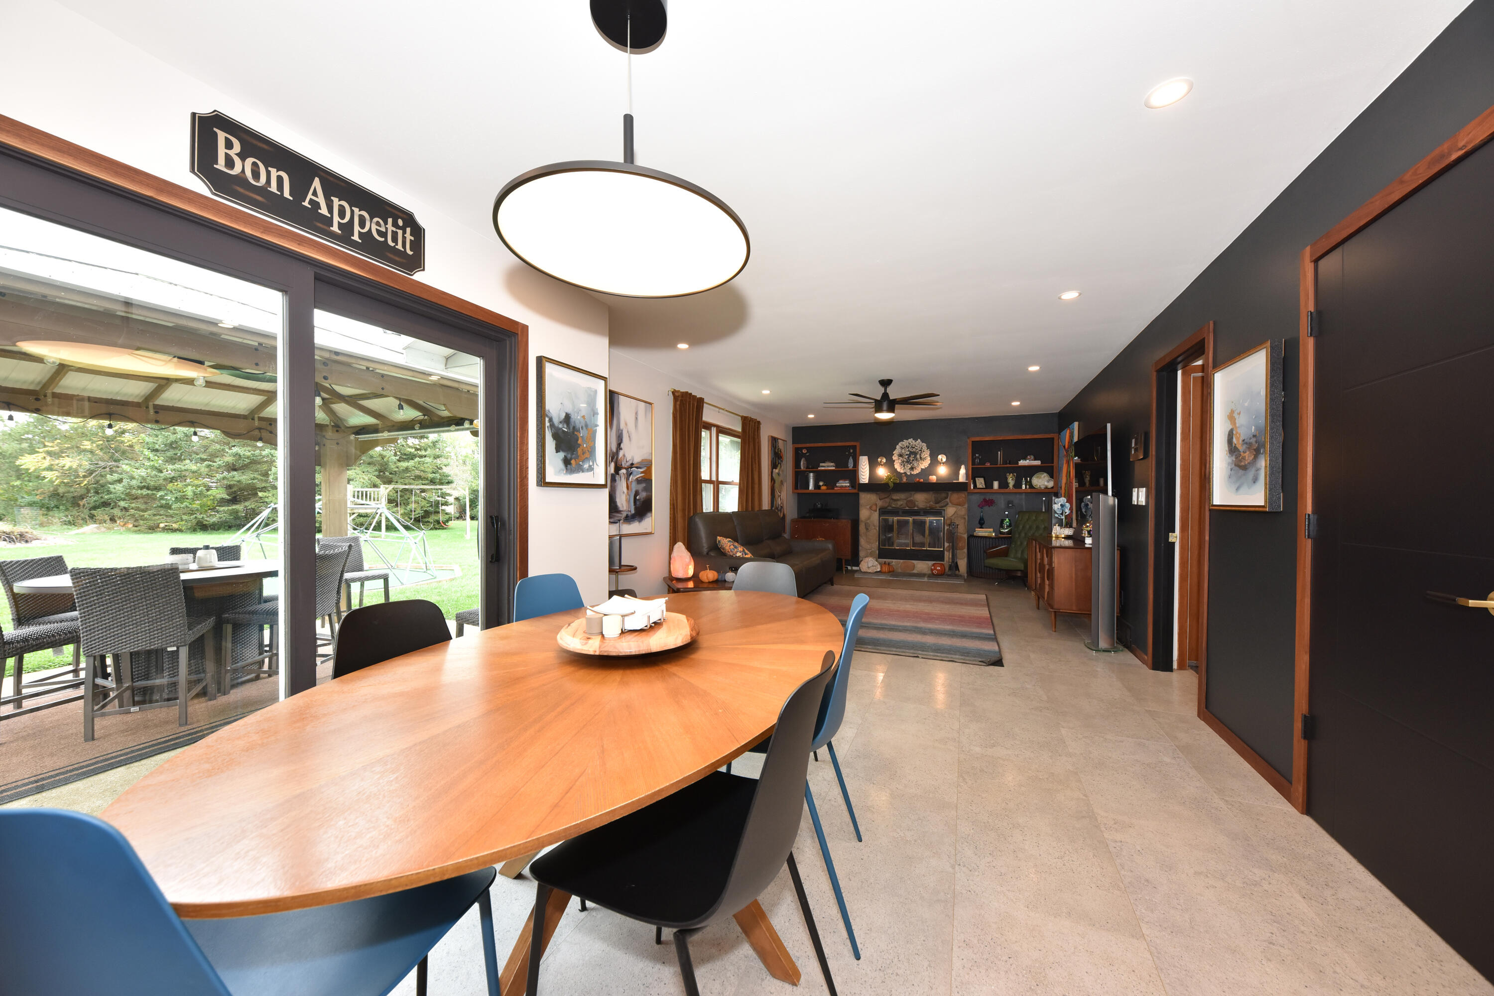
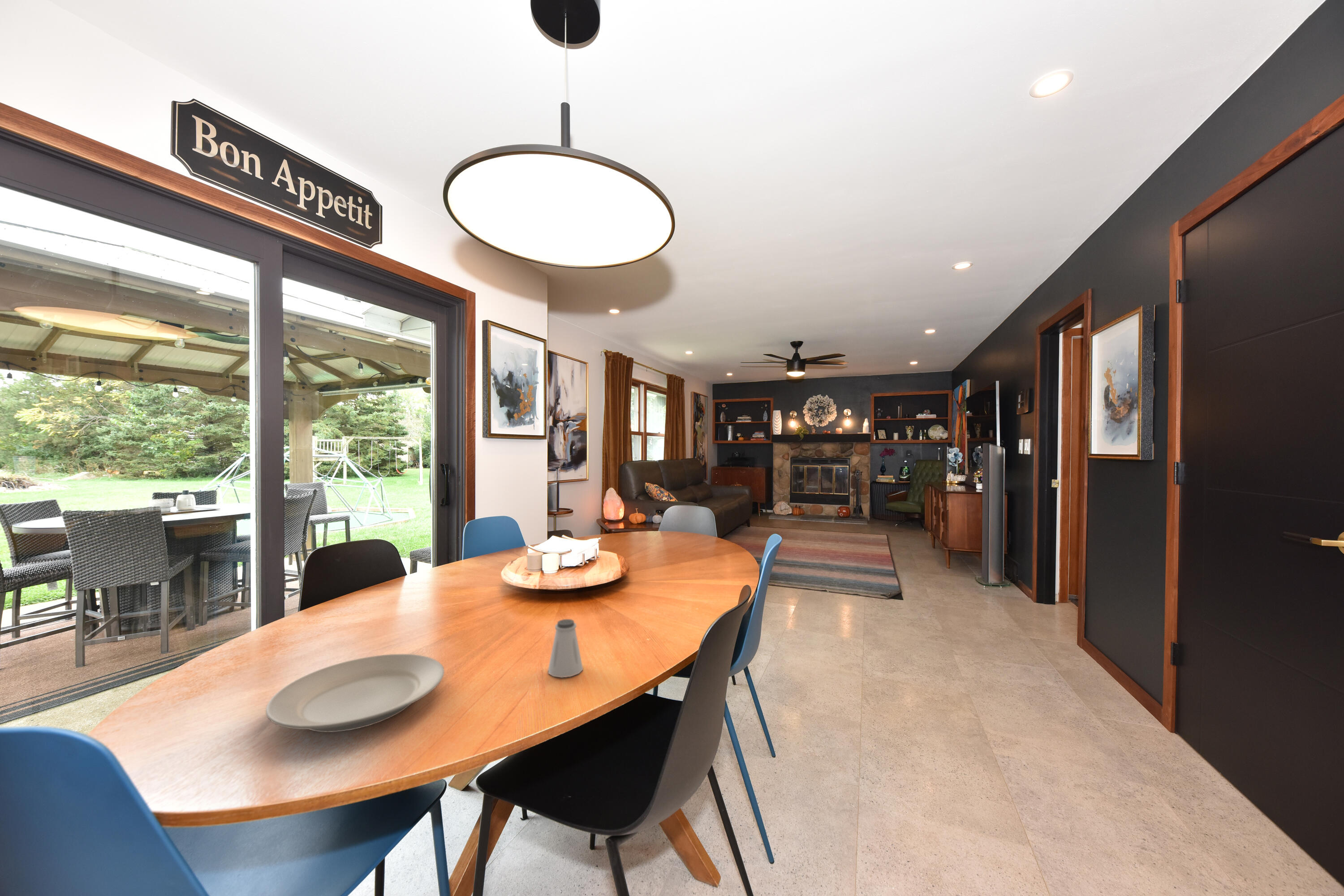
+ plate (362, 694)
+ saltshaker (565, 646)
